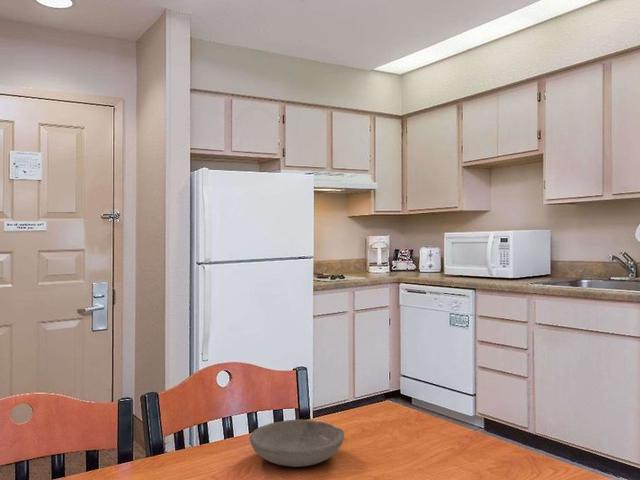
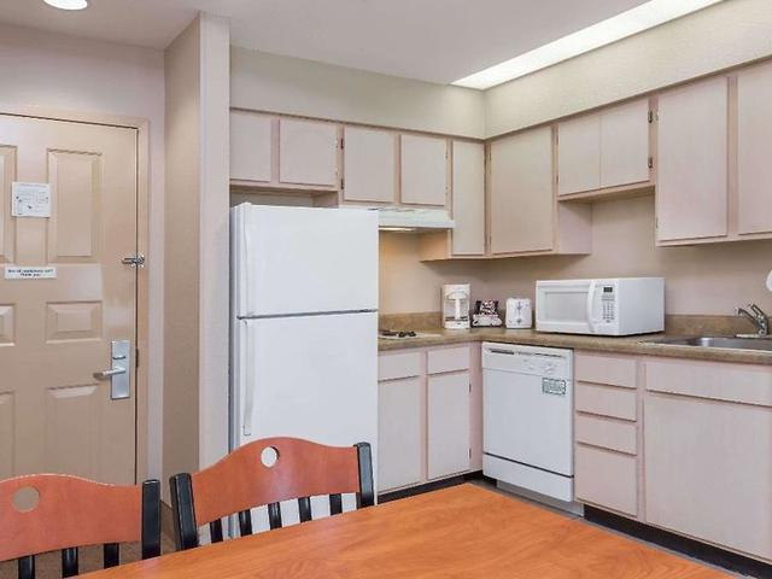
- bowl (297, 445)
